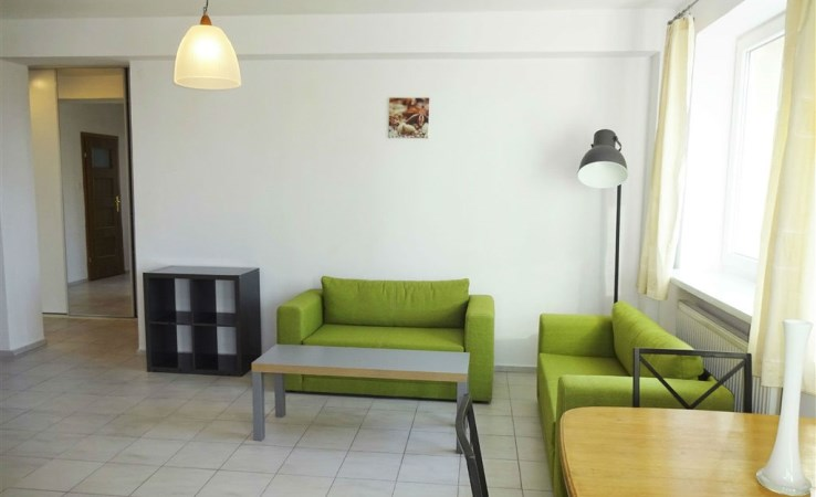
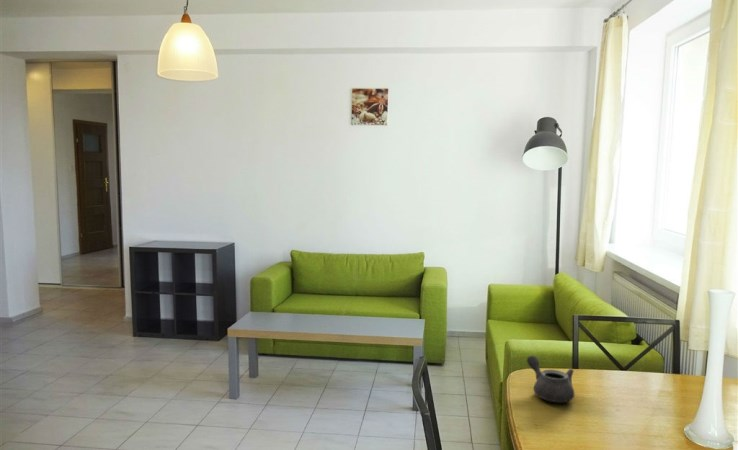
+ teapot (549, 377)
